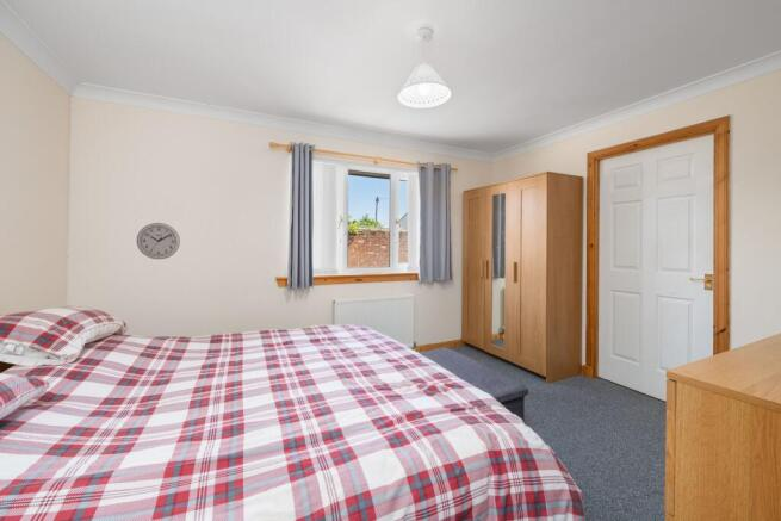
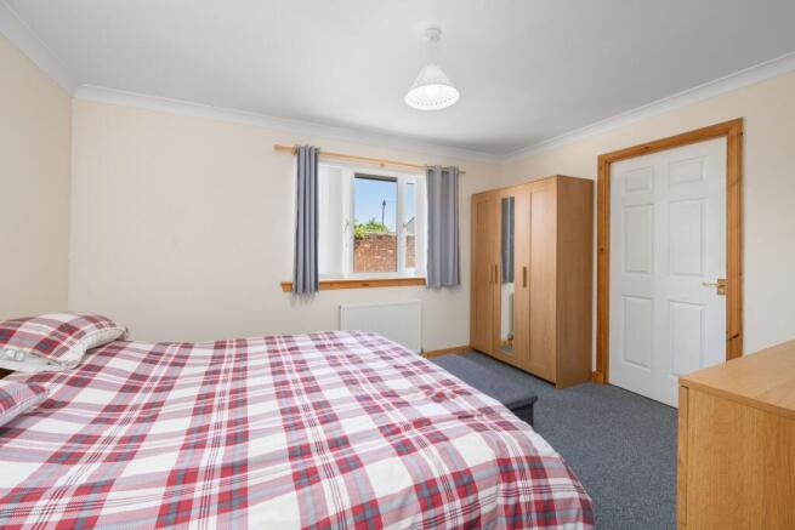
- wall clock (159, 241)
